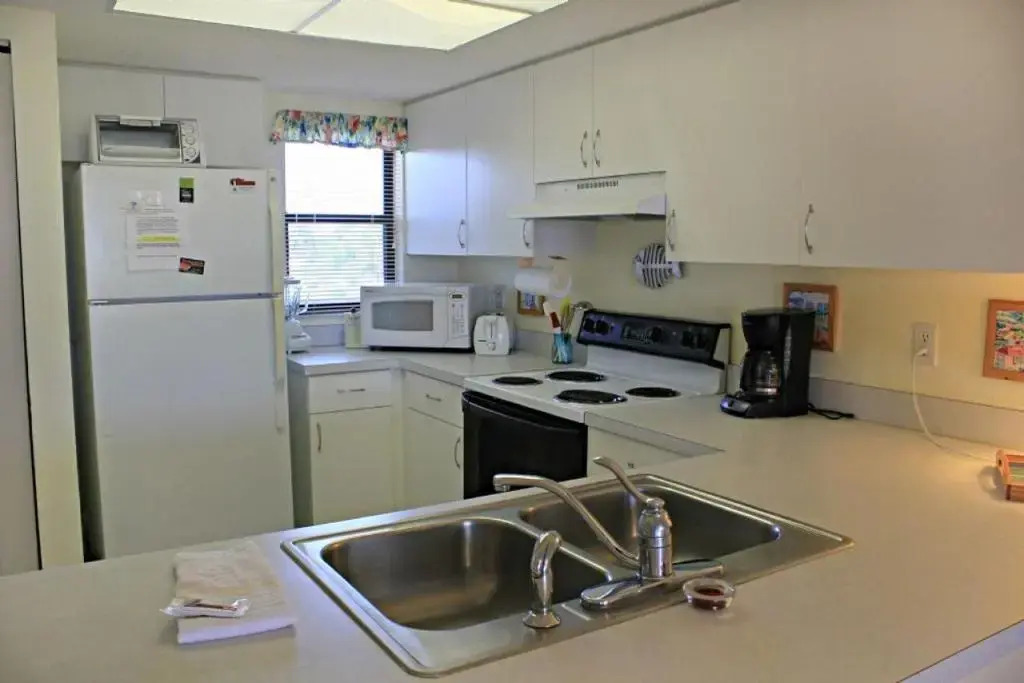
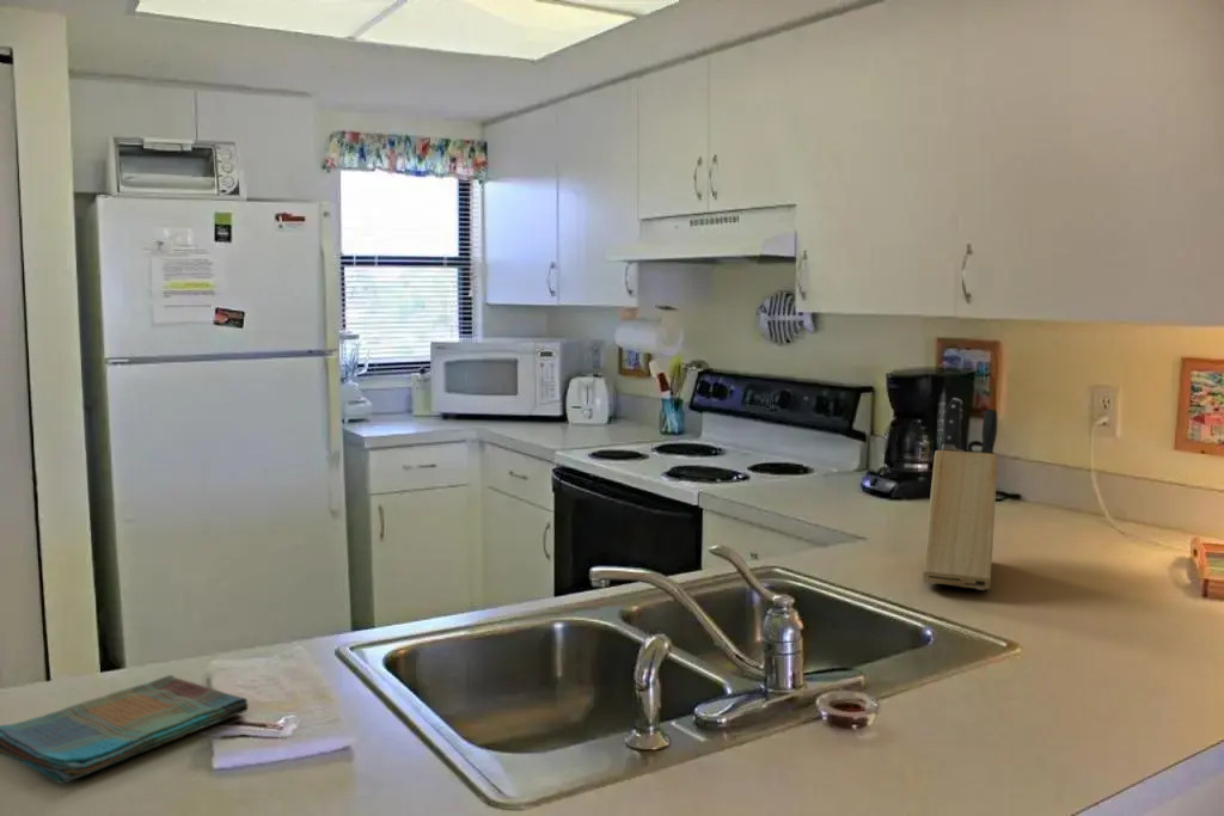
+ knife block (963, 486)
+ dish towel (121, 719)
